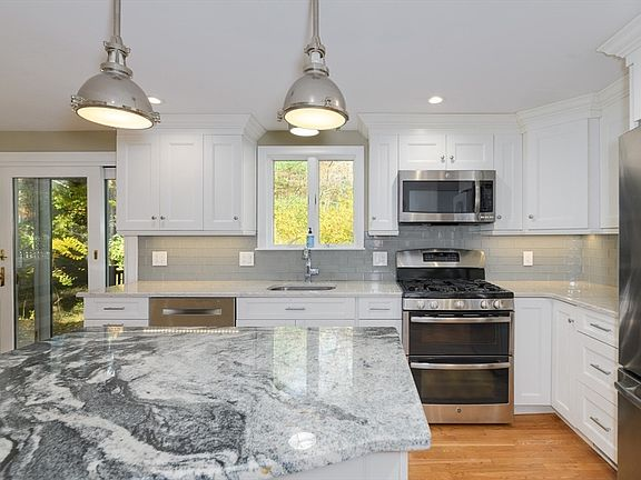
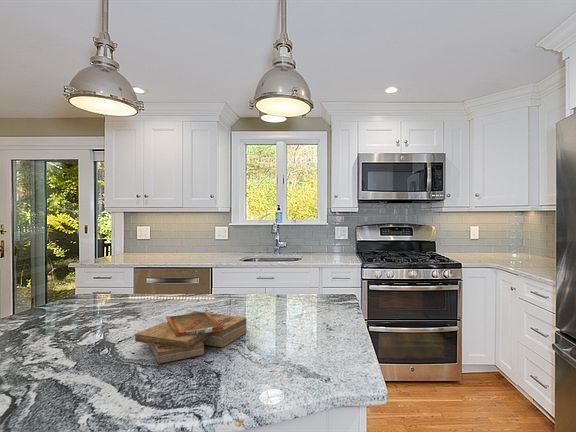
+ clipboard (194, 327)
